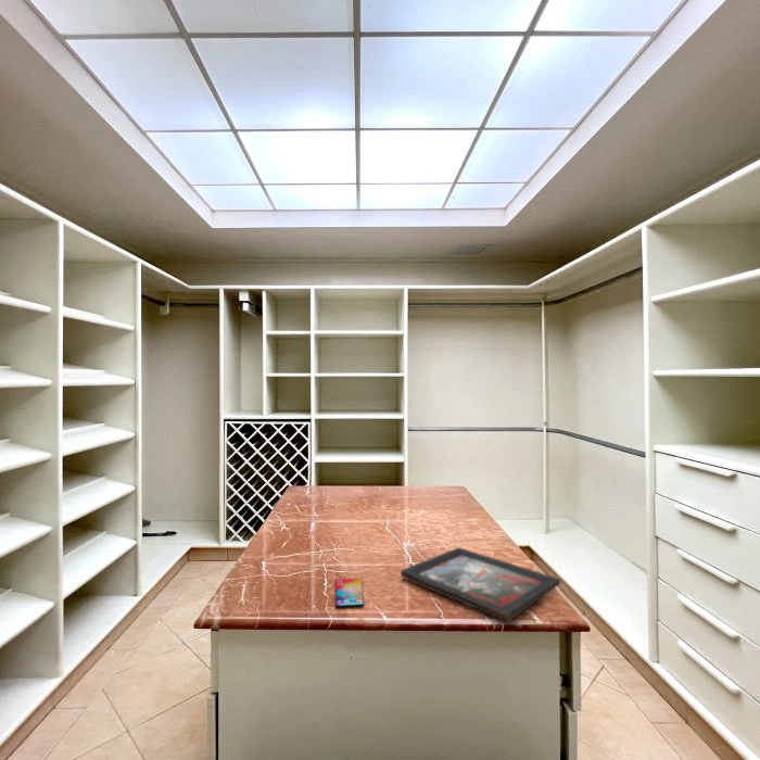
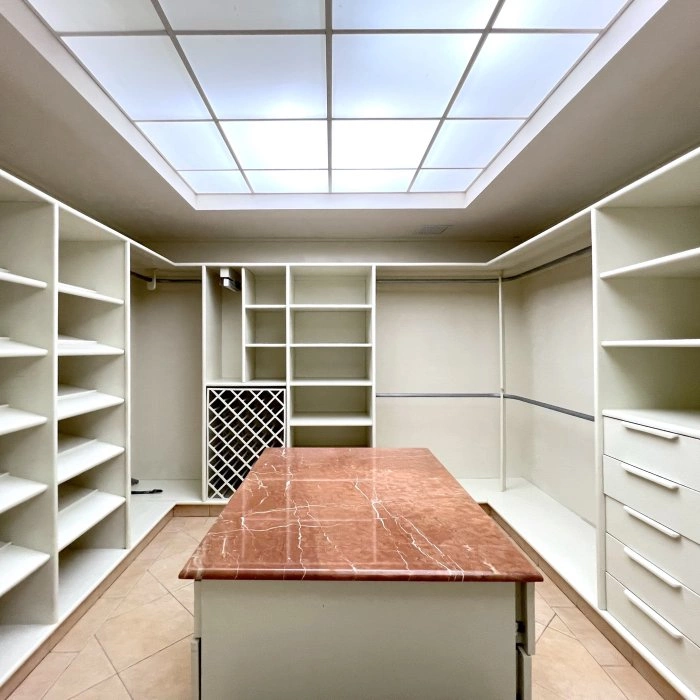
- smartphone (349, 592)
- decorative tray (479, 577)
